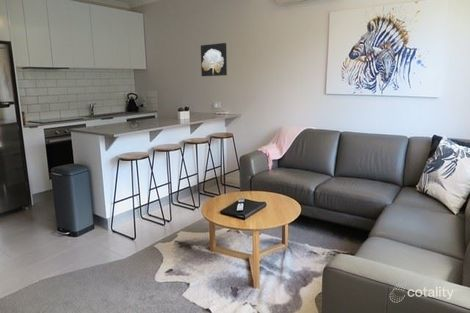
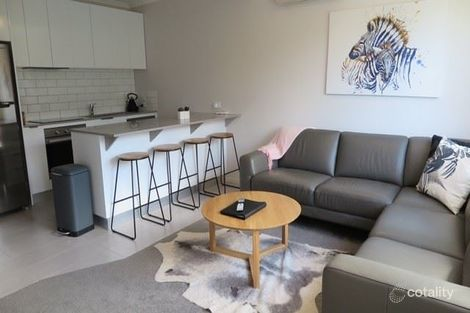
- wall art (213, 60)
